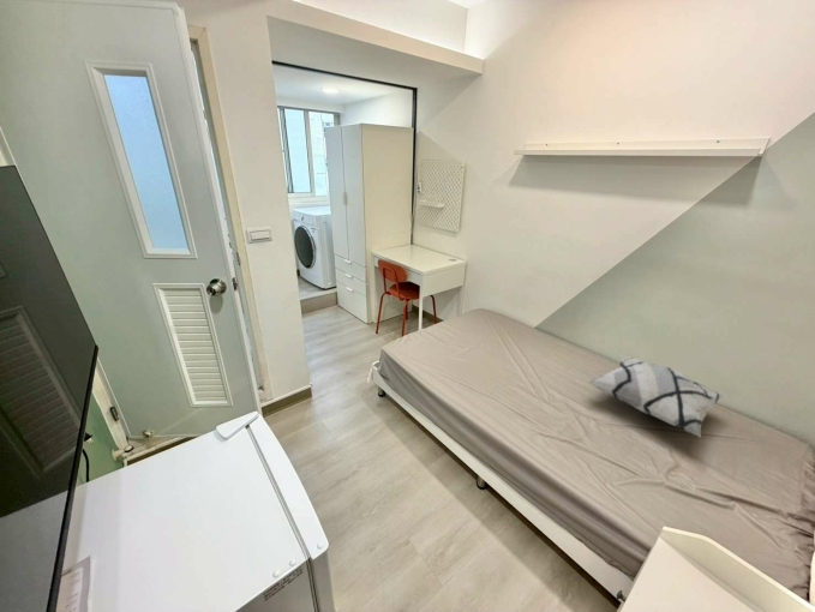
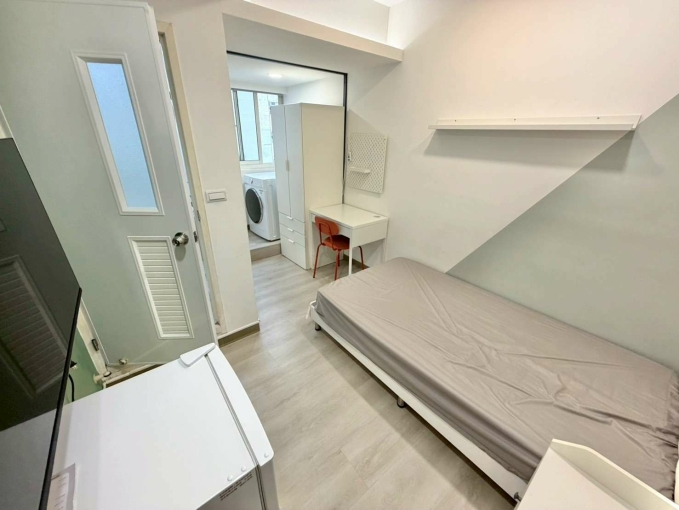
- decorative pillow (655, 389)
